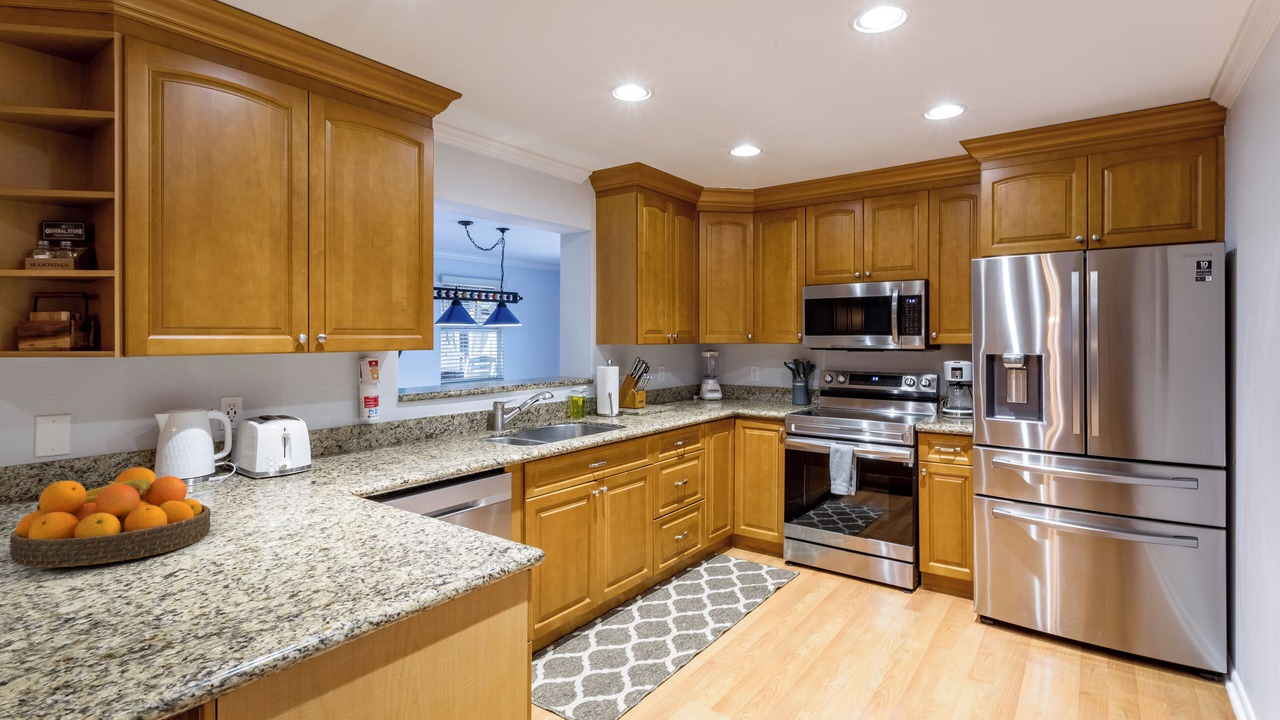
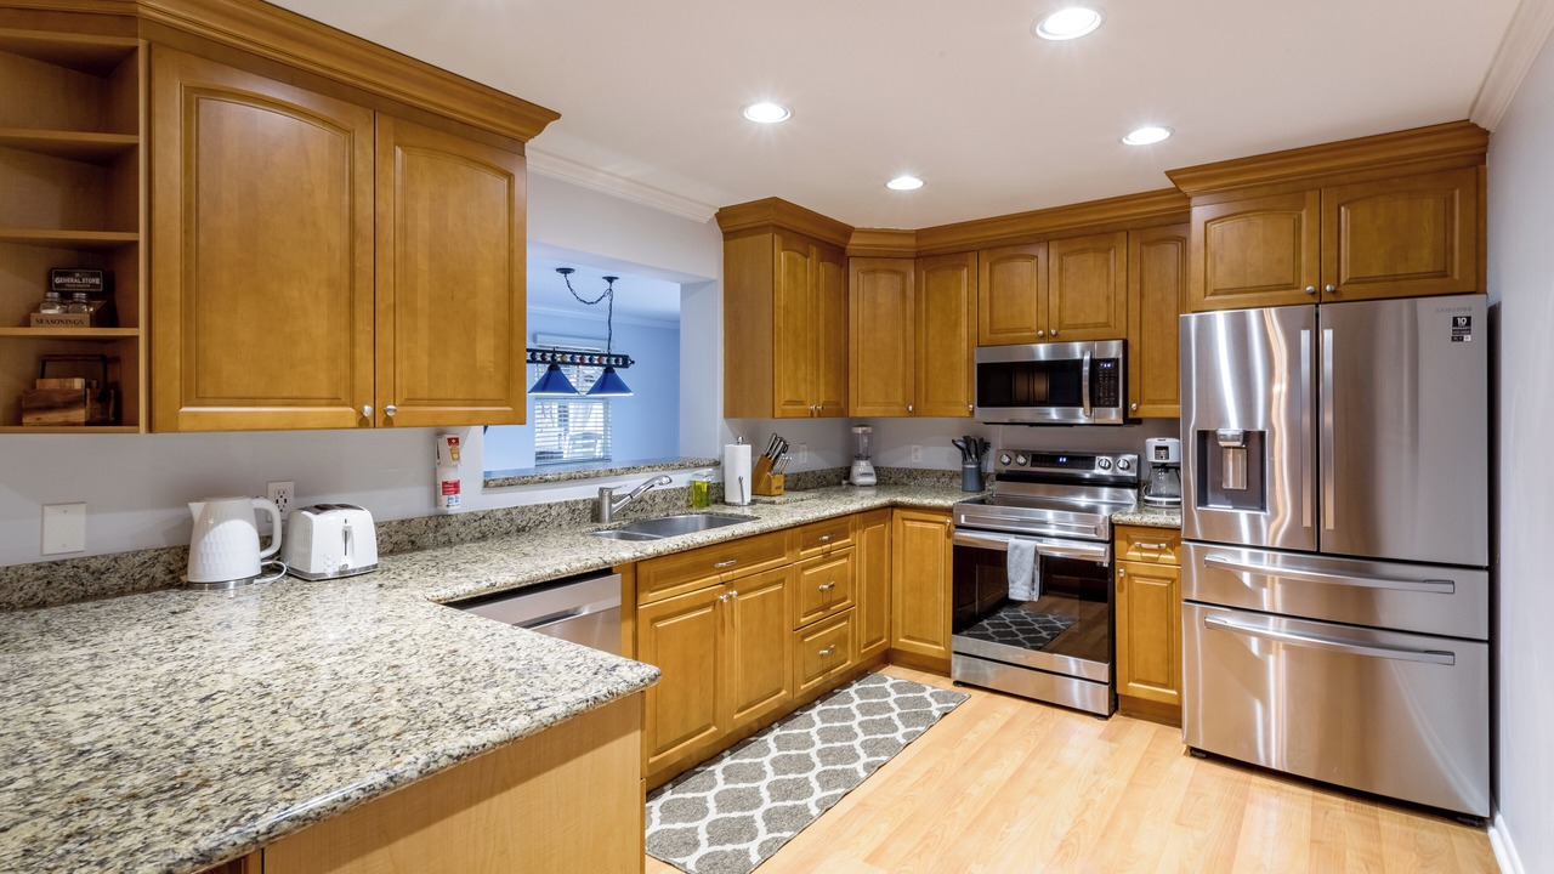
- fruit bowl (117, 508)
